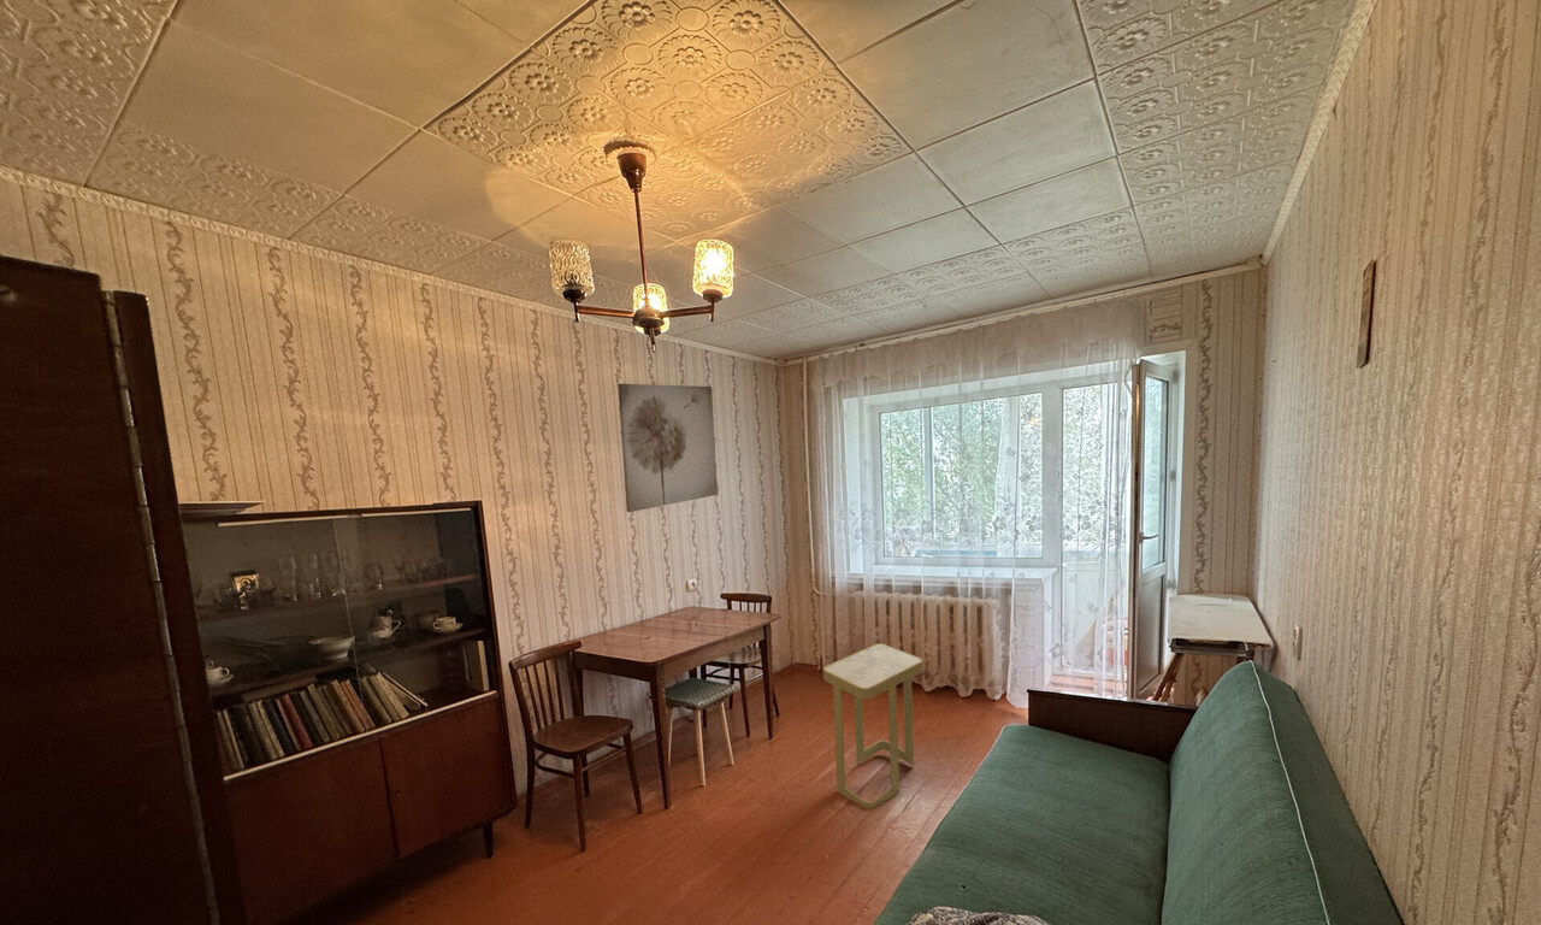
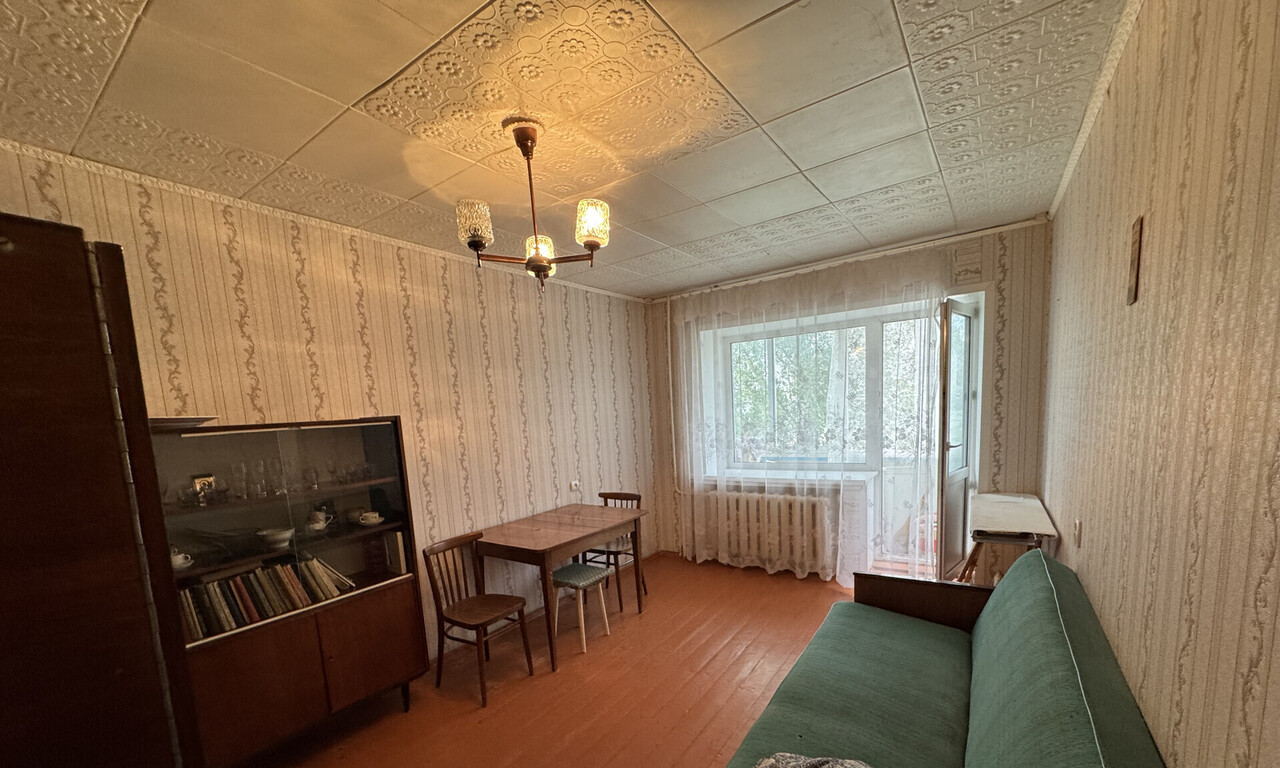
- side table (862, 721)
- wall art (672, 444)
